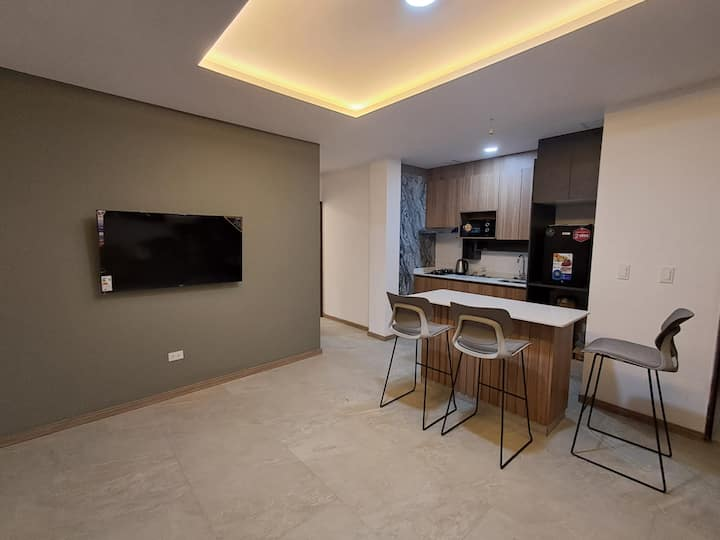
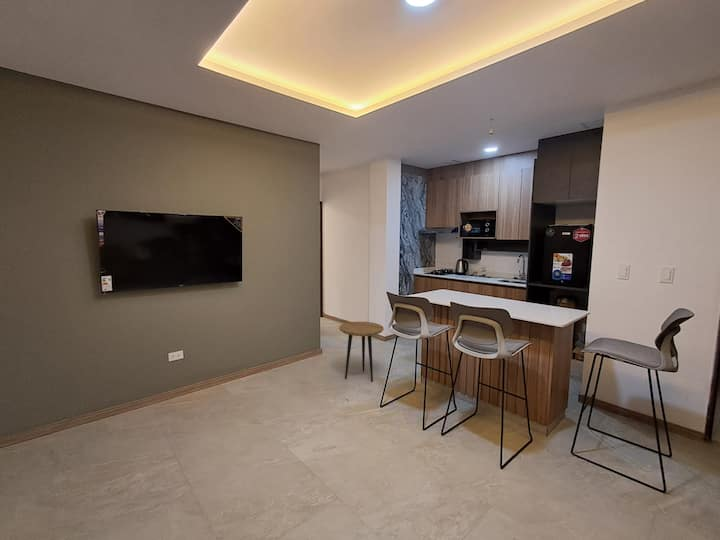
+ side table (362, 352)
